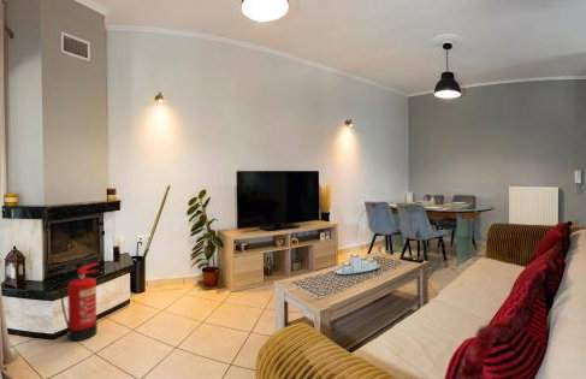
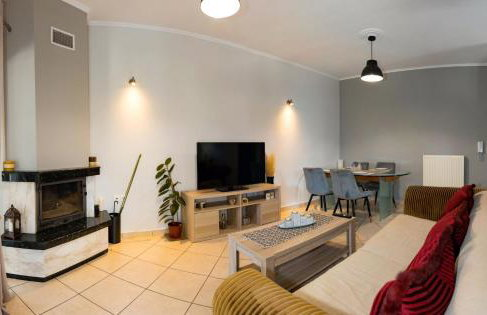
- fire extinguisher (81, 301)
